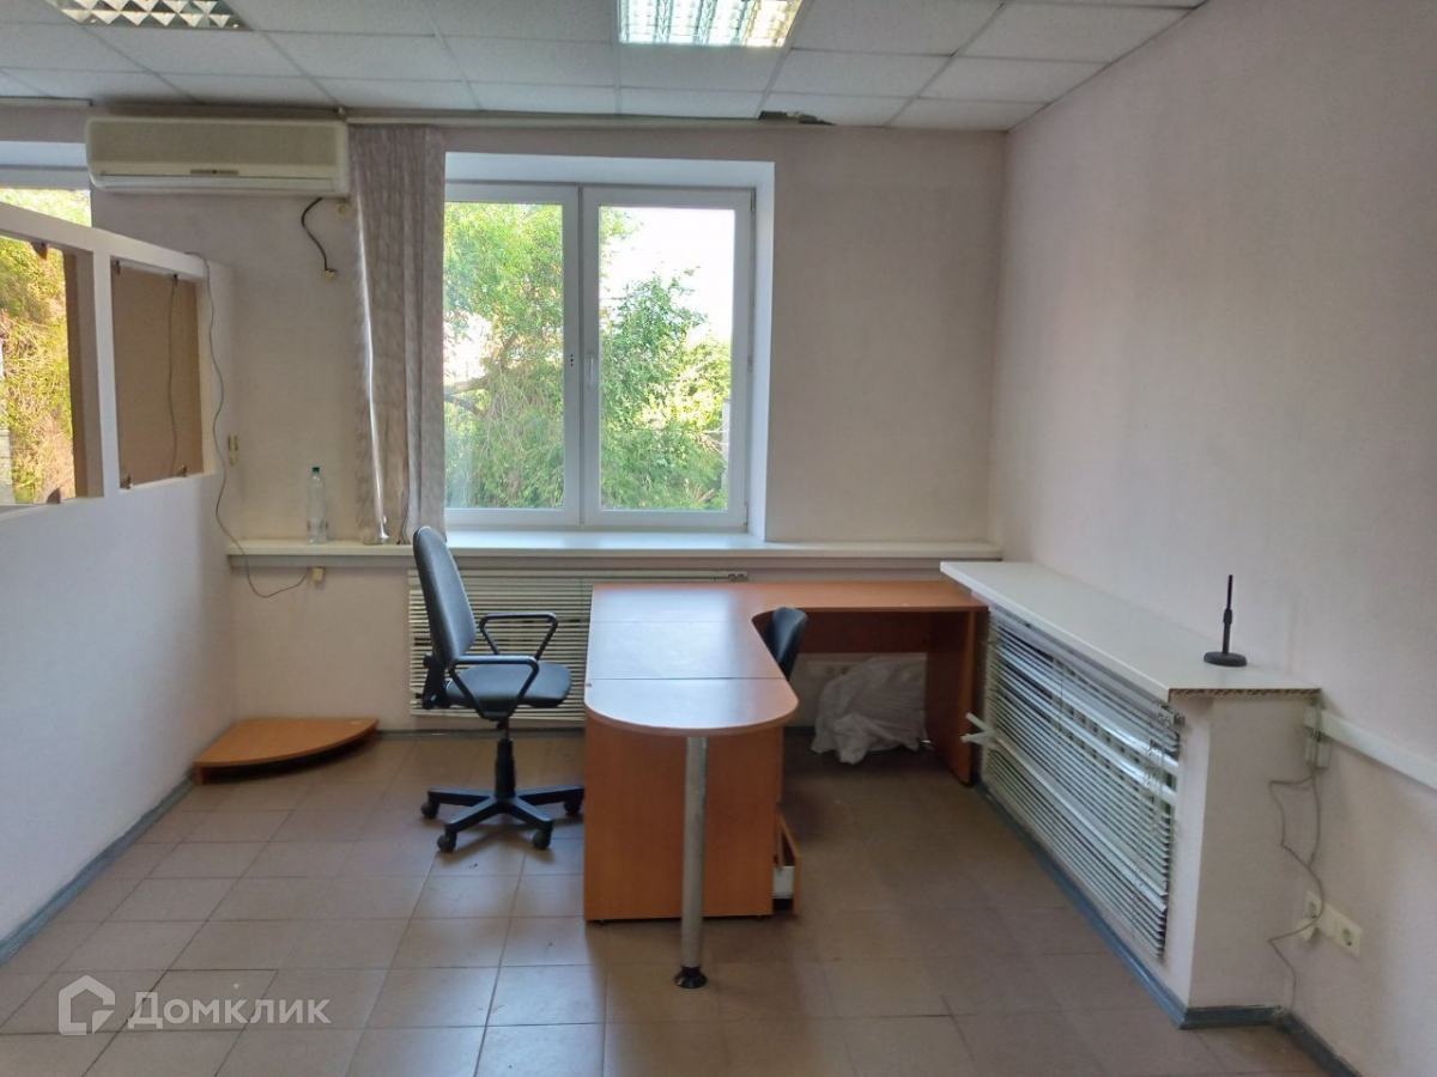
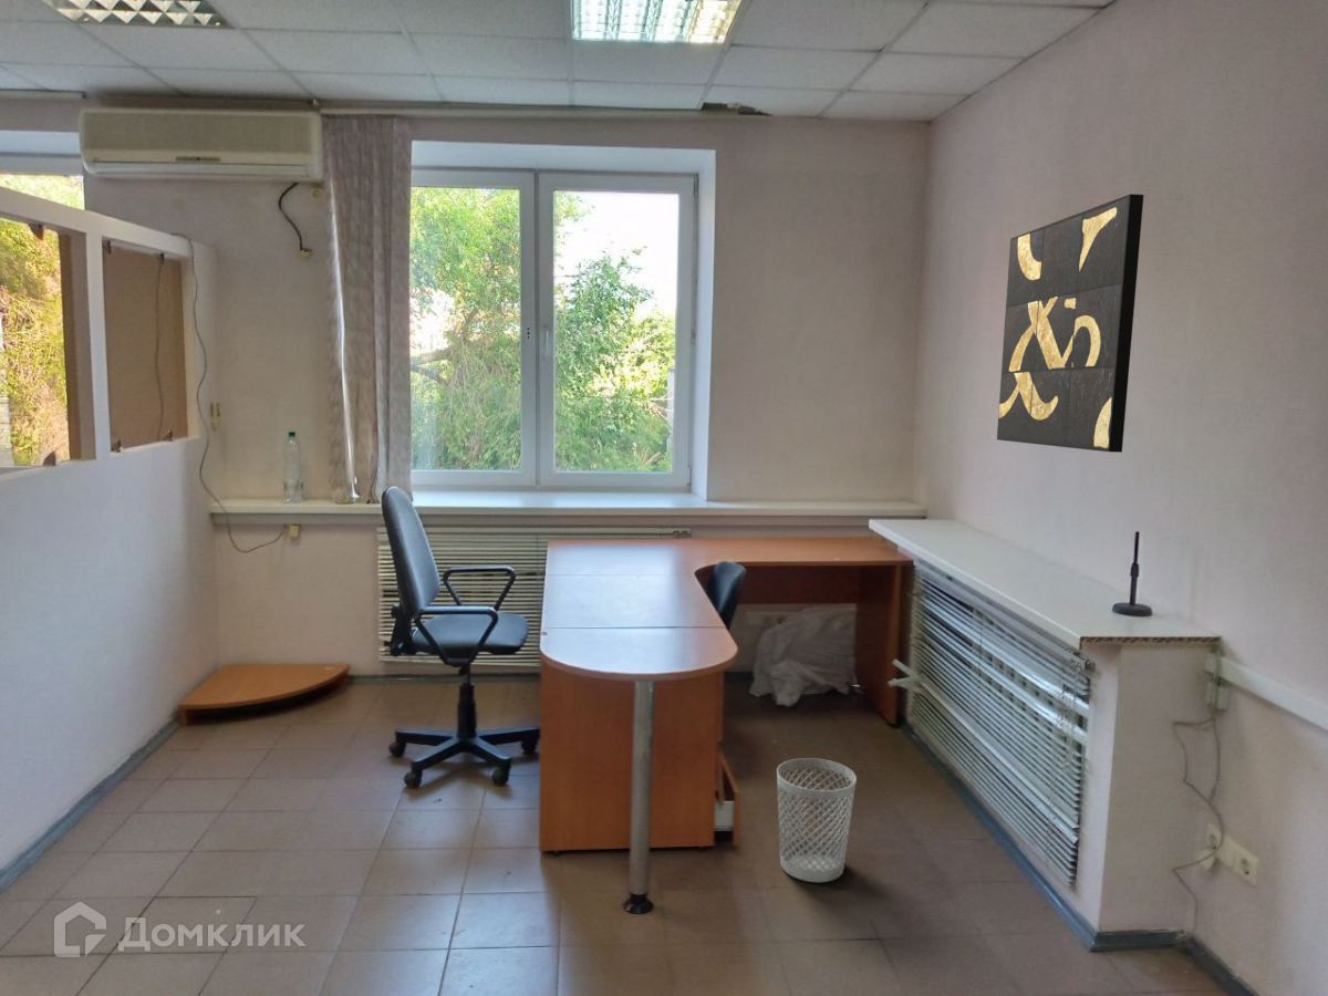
+ wall art (1060, 333)
+ wastebasket (813, 820)
